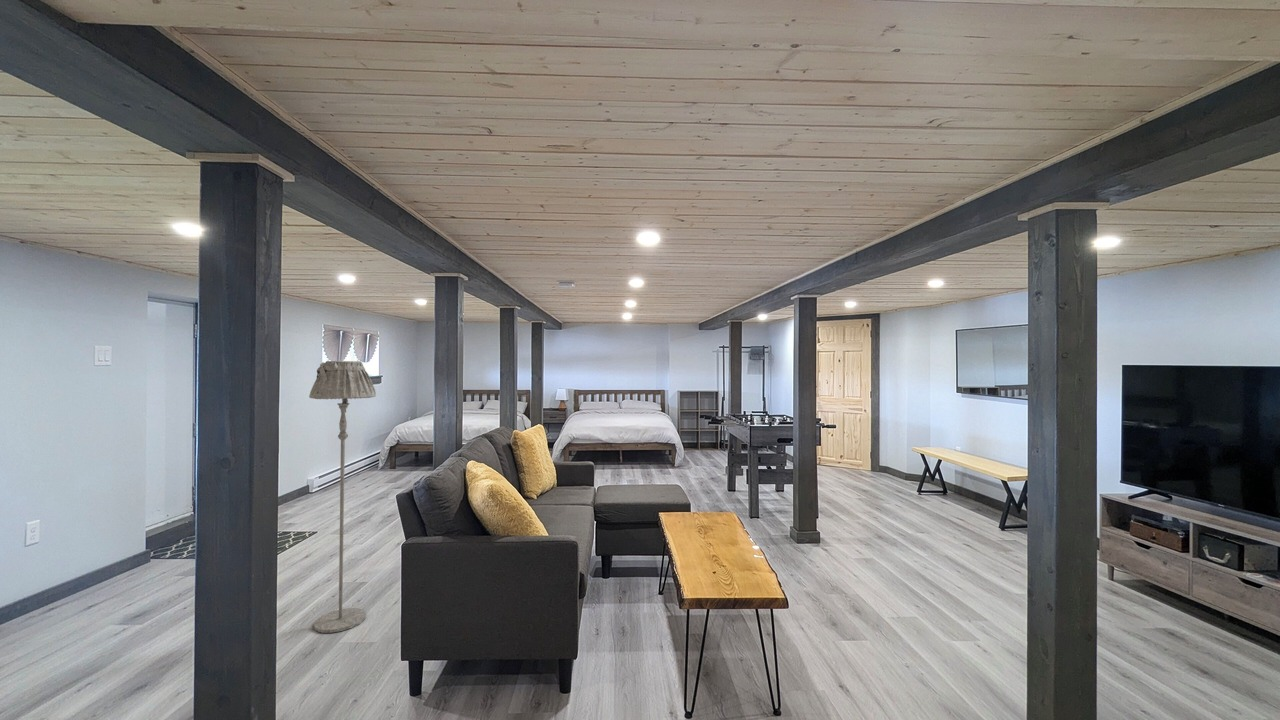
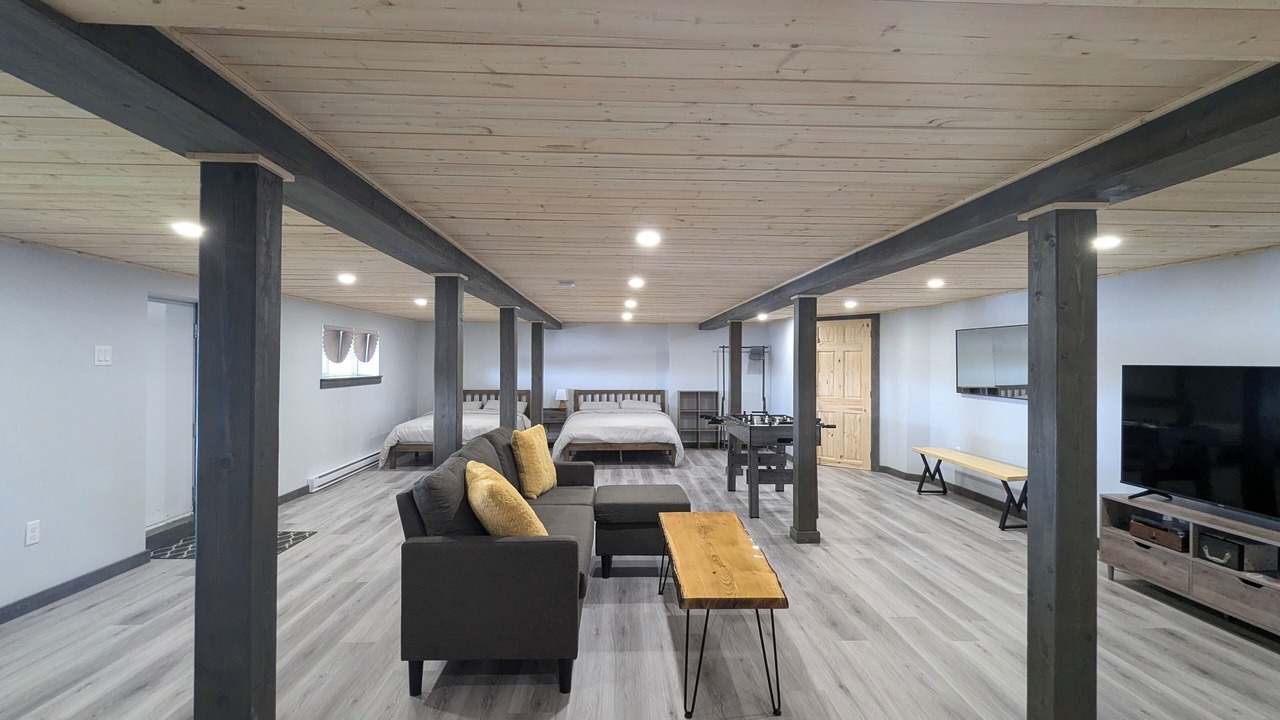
- floor lamp (342, 490)
